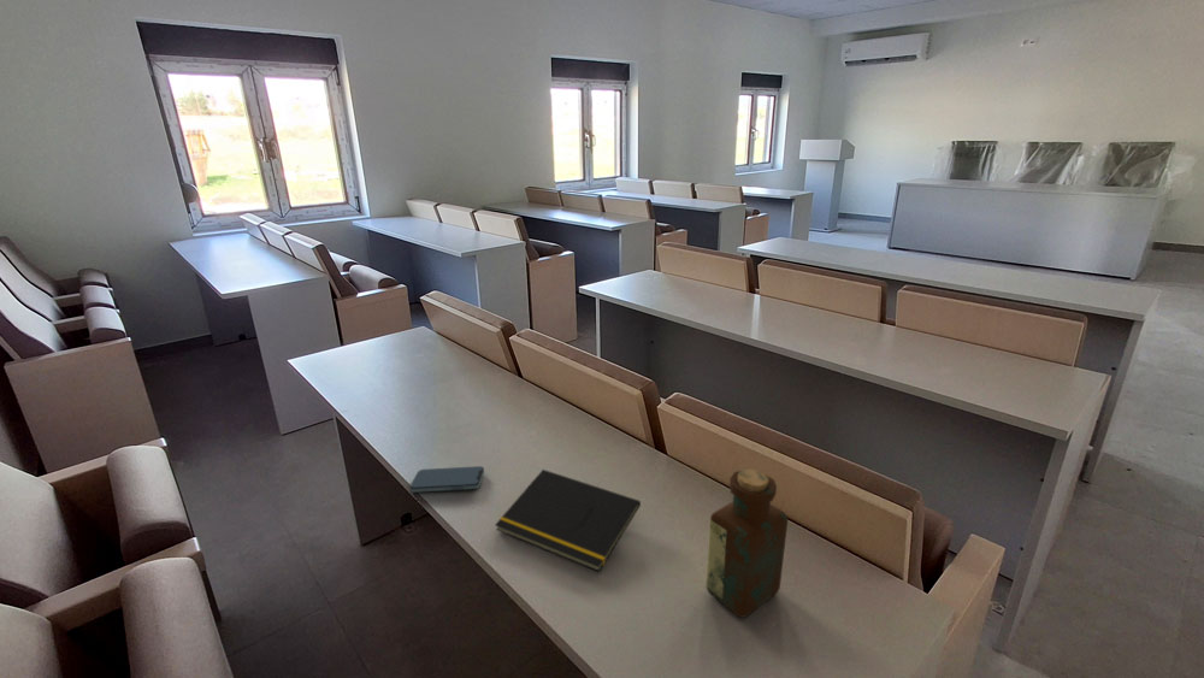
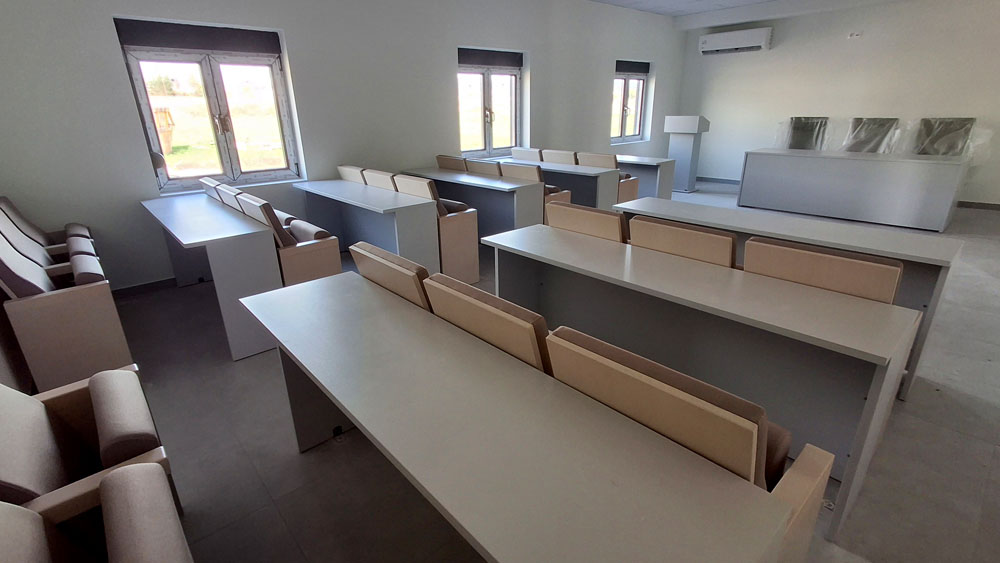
- notepad (568, 514)
- bottle (746, 536)
- smartphone (448, 478)
